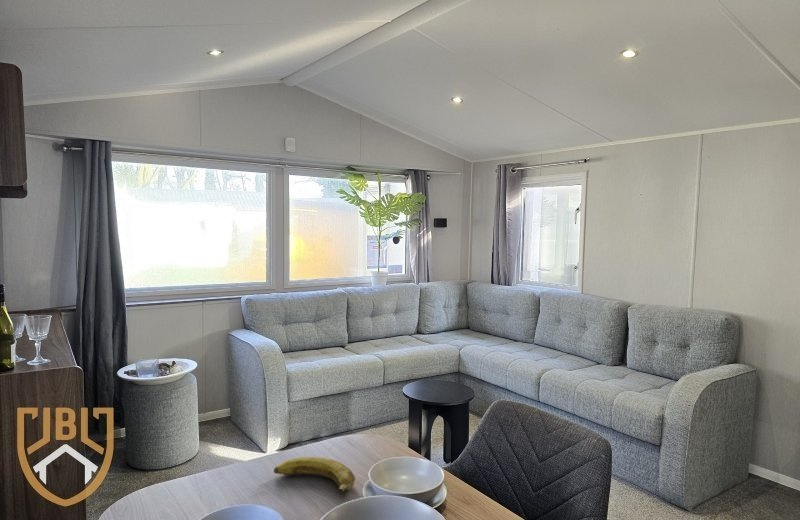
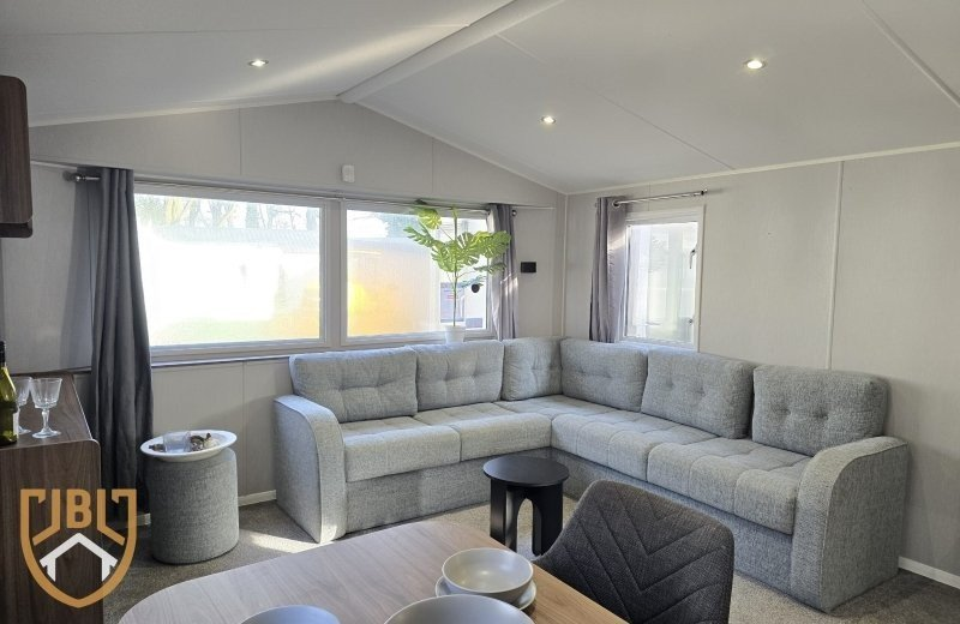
- banana (317, 474)
